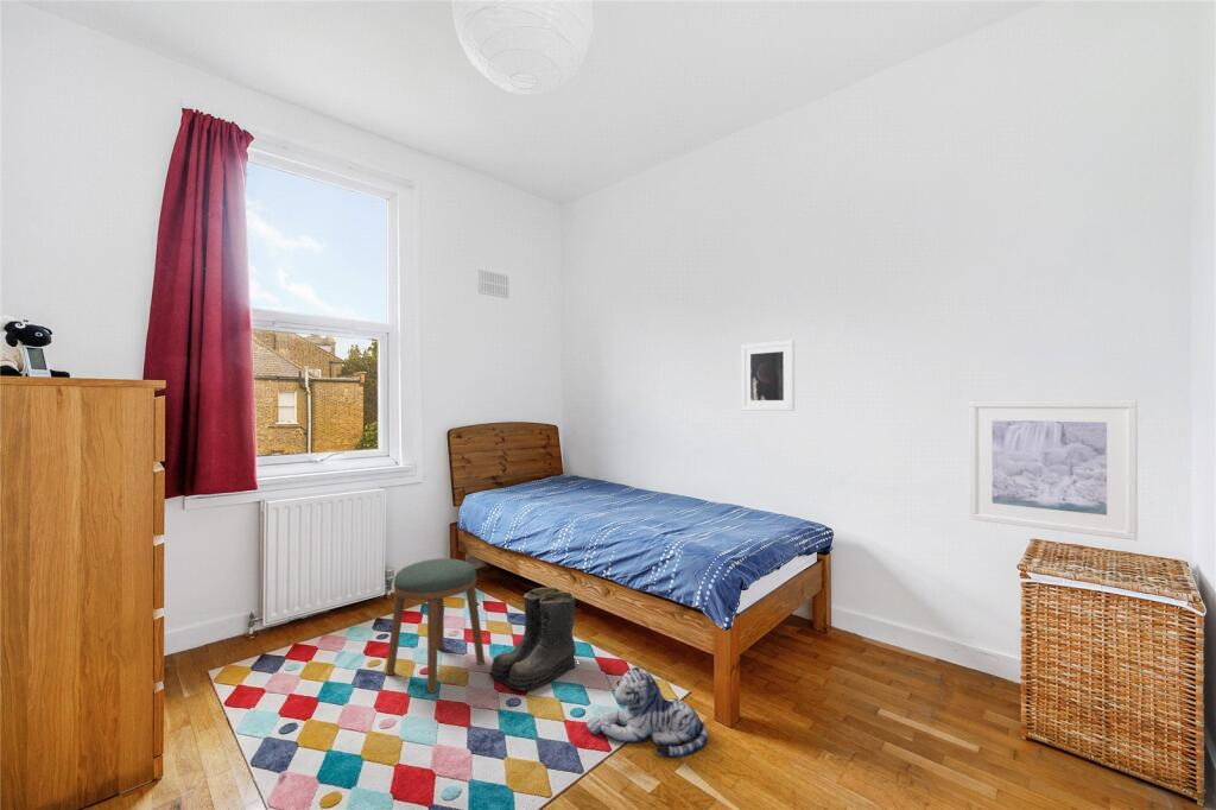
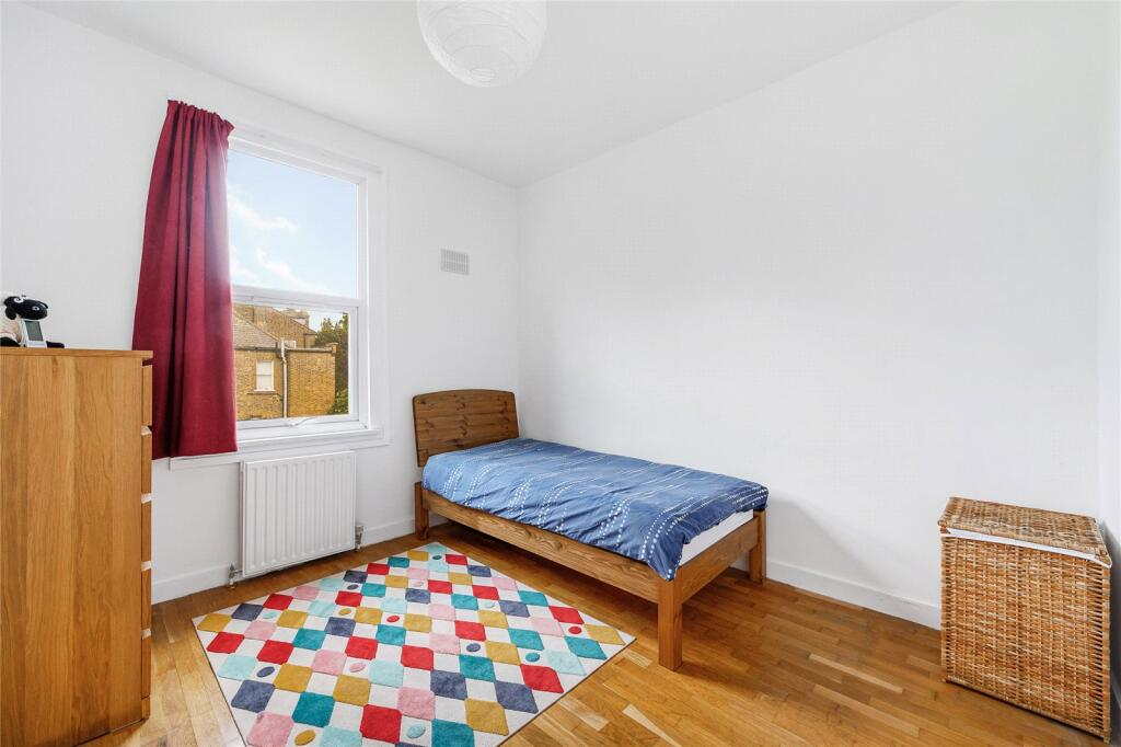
- boots (534, 633)
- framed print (766, 376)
- stool (436, 616)
- plush toy (646, 704)
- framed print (1046, 464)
